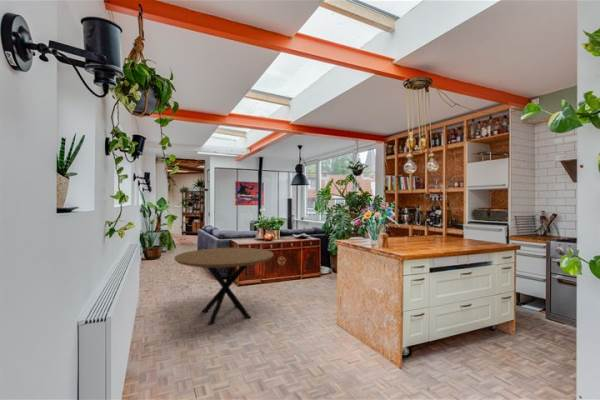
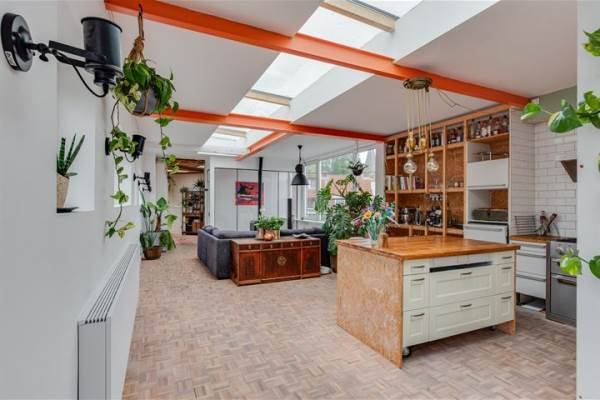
- dining table (225, 284)
